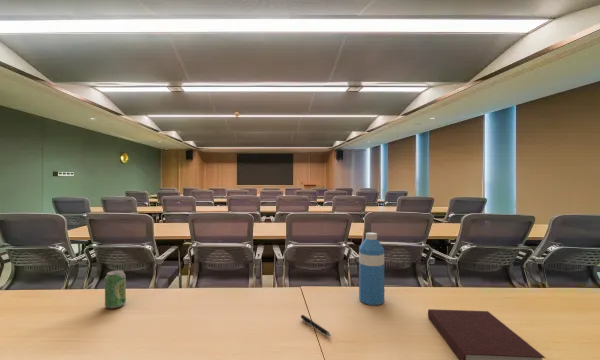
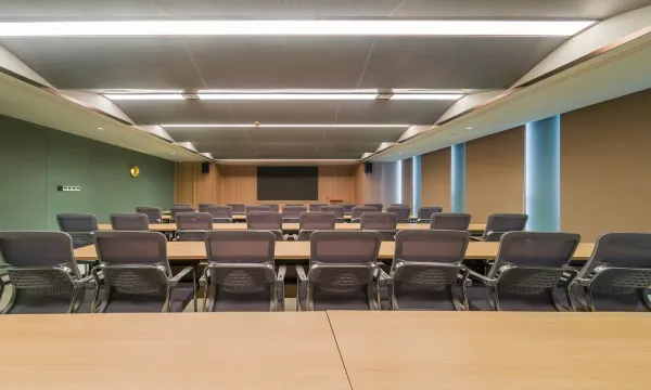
- water bottle (371, 266)
- pen (315, 325)
- notebook (477, 334)
- beverage can (115, 288)
